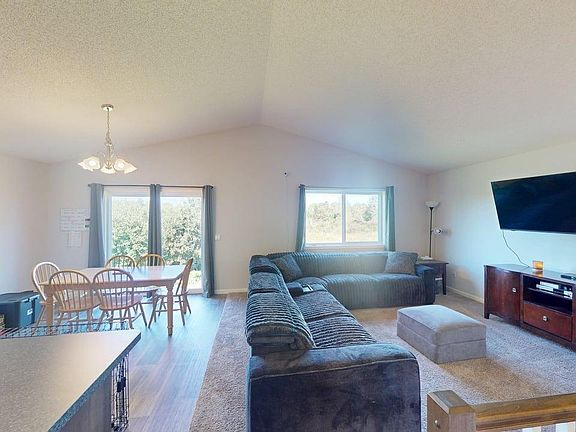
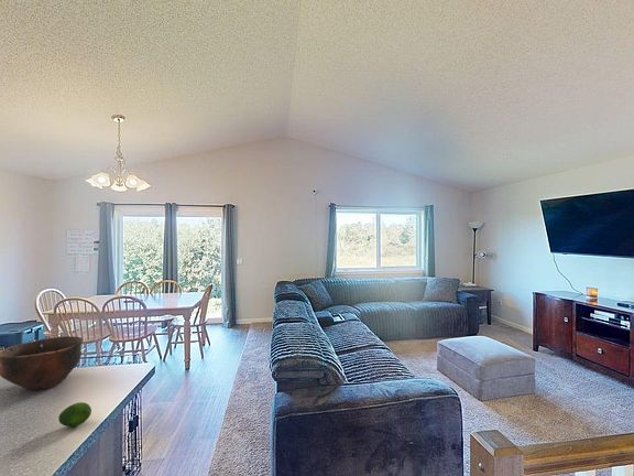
+ fruit (75, 414)
+ bowl (43, 364)
